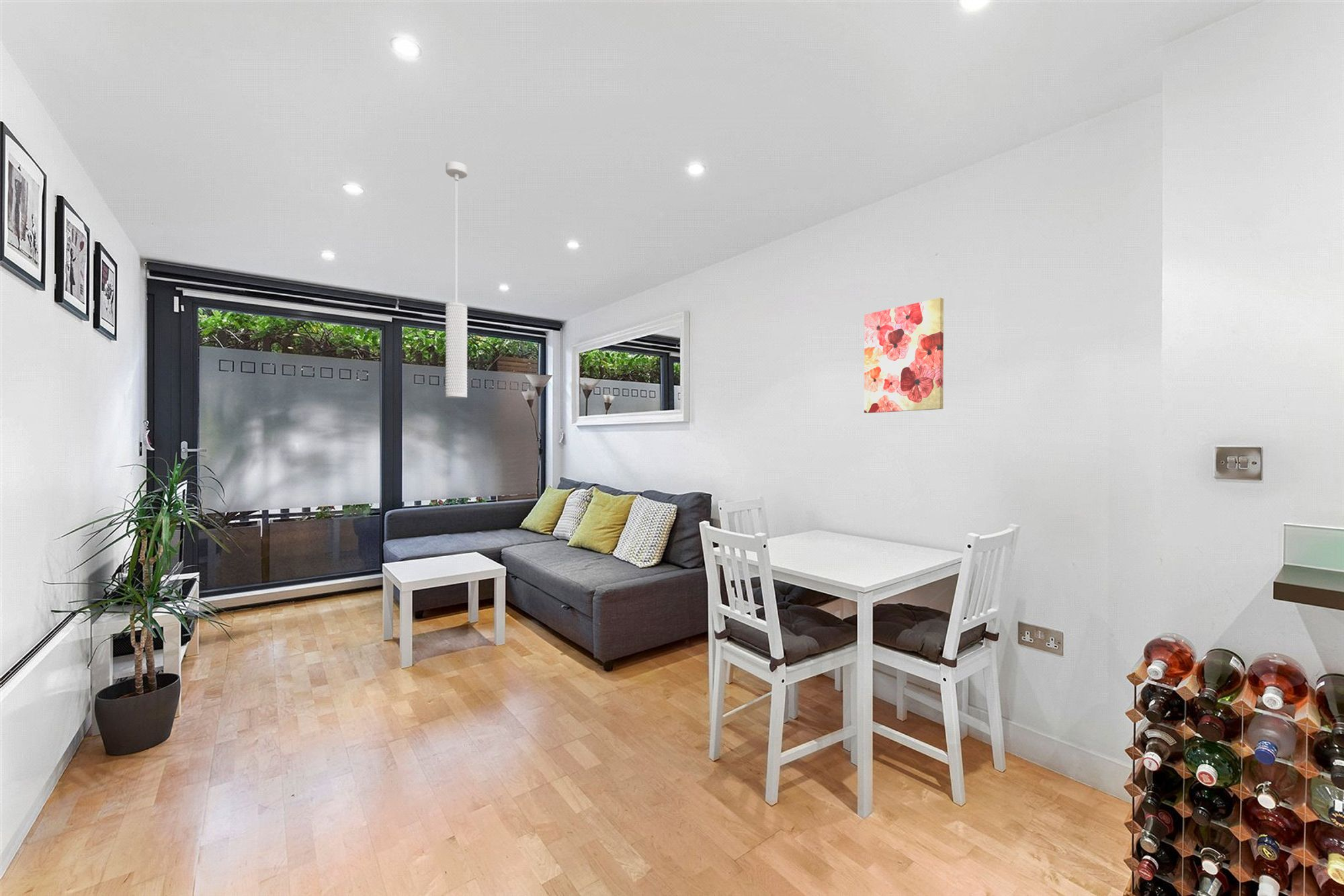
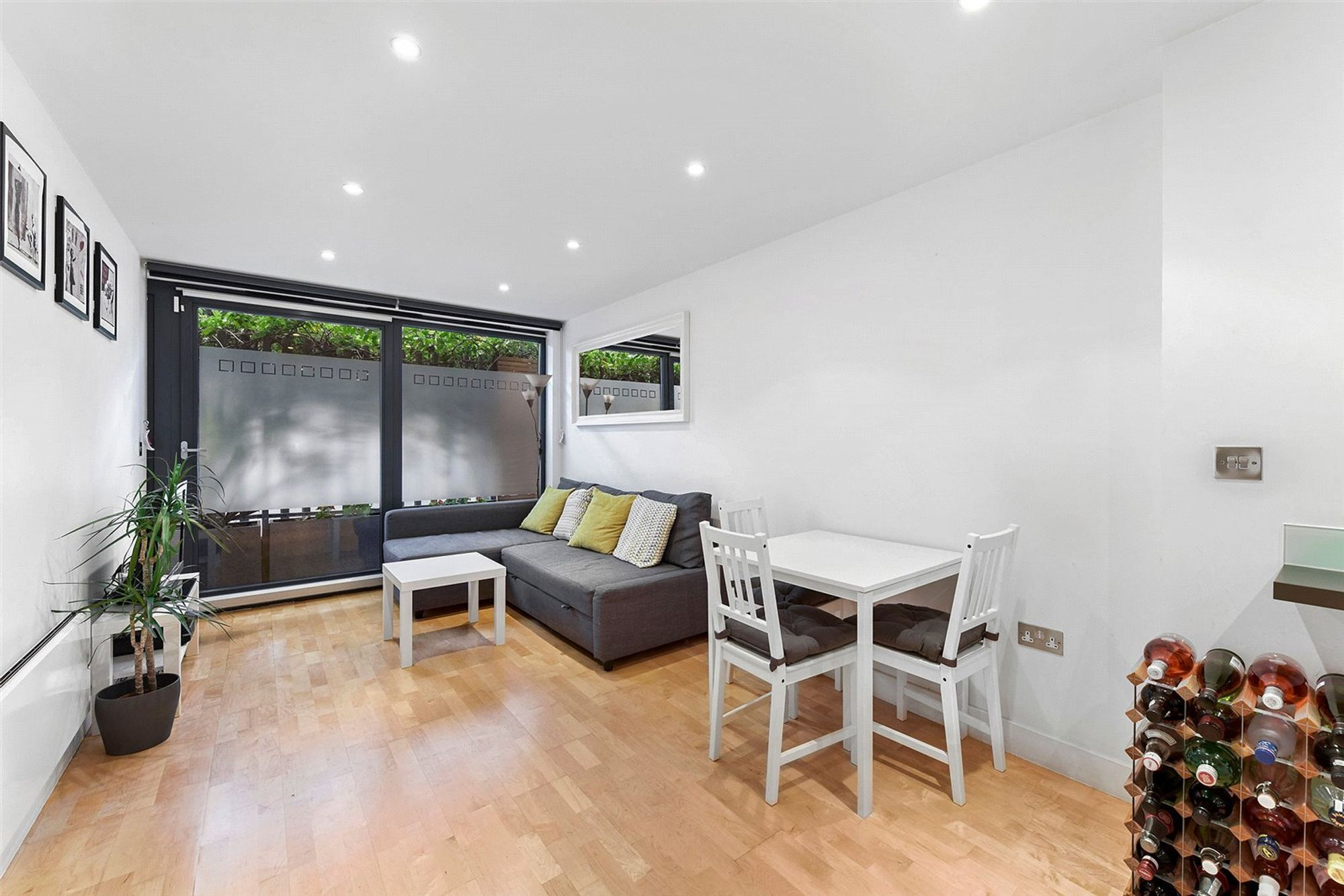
- pendant light (456, 281)
- wall art (901, 359)
